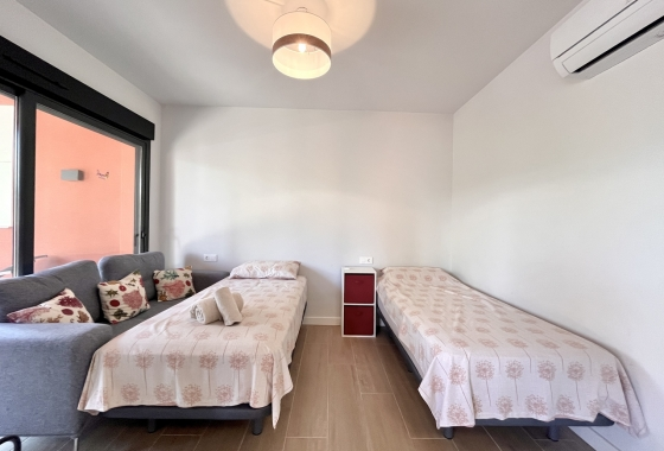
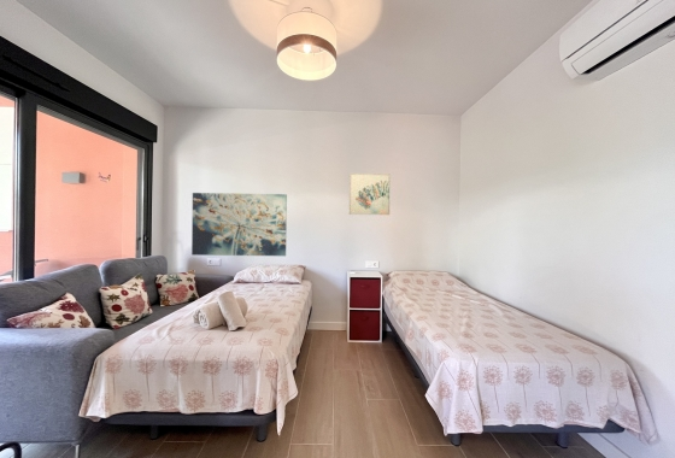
+ wall art (369, 194)
+ wall art (239, 224)
